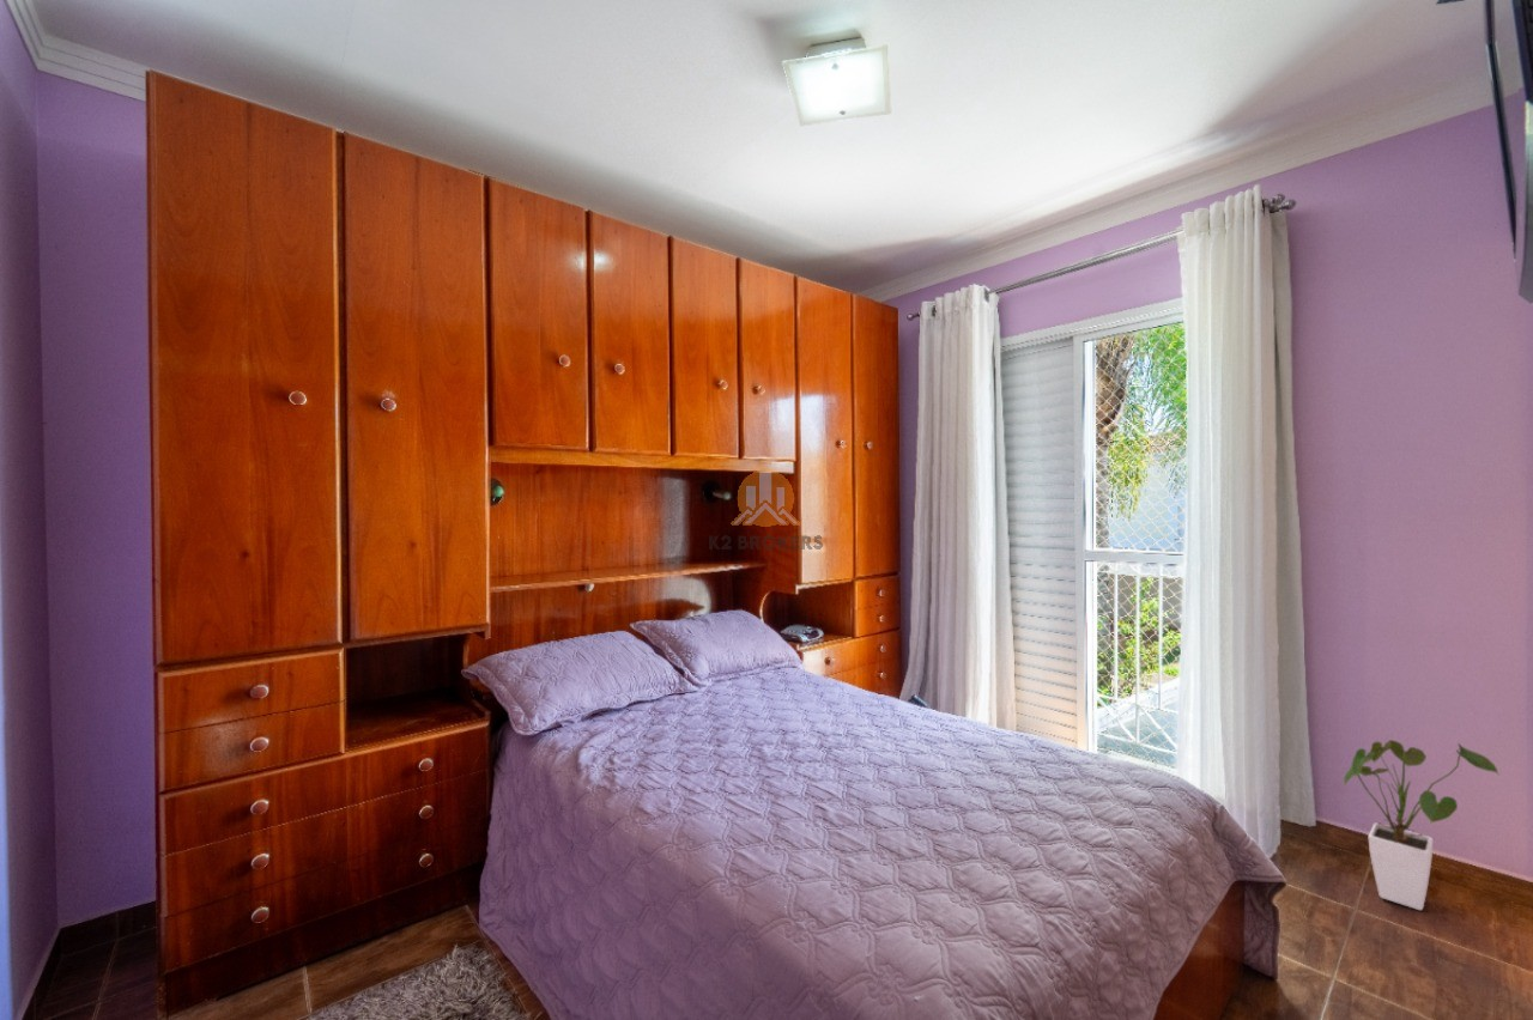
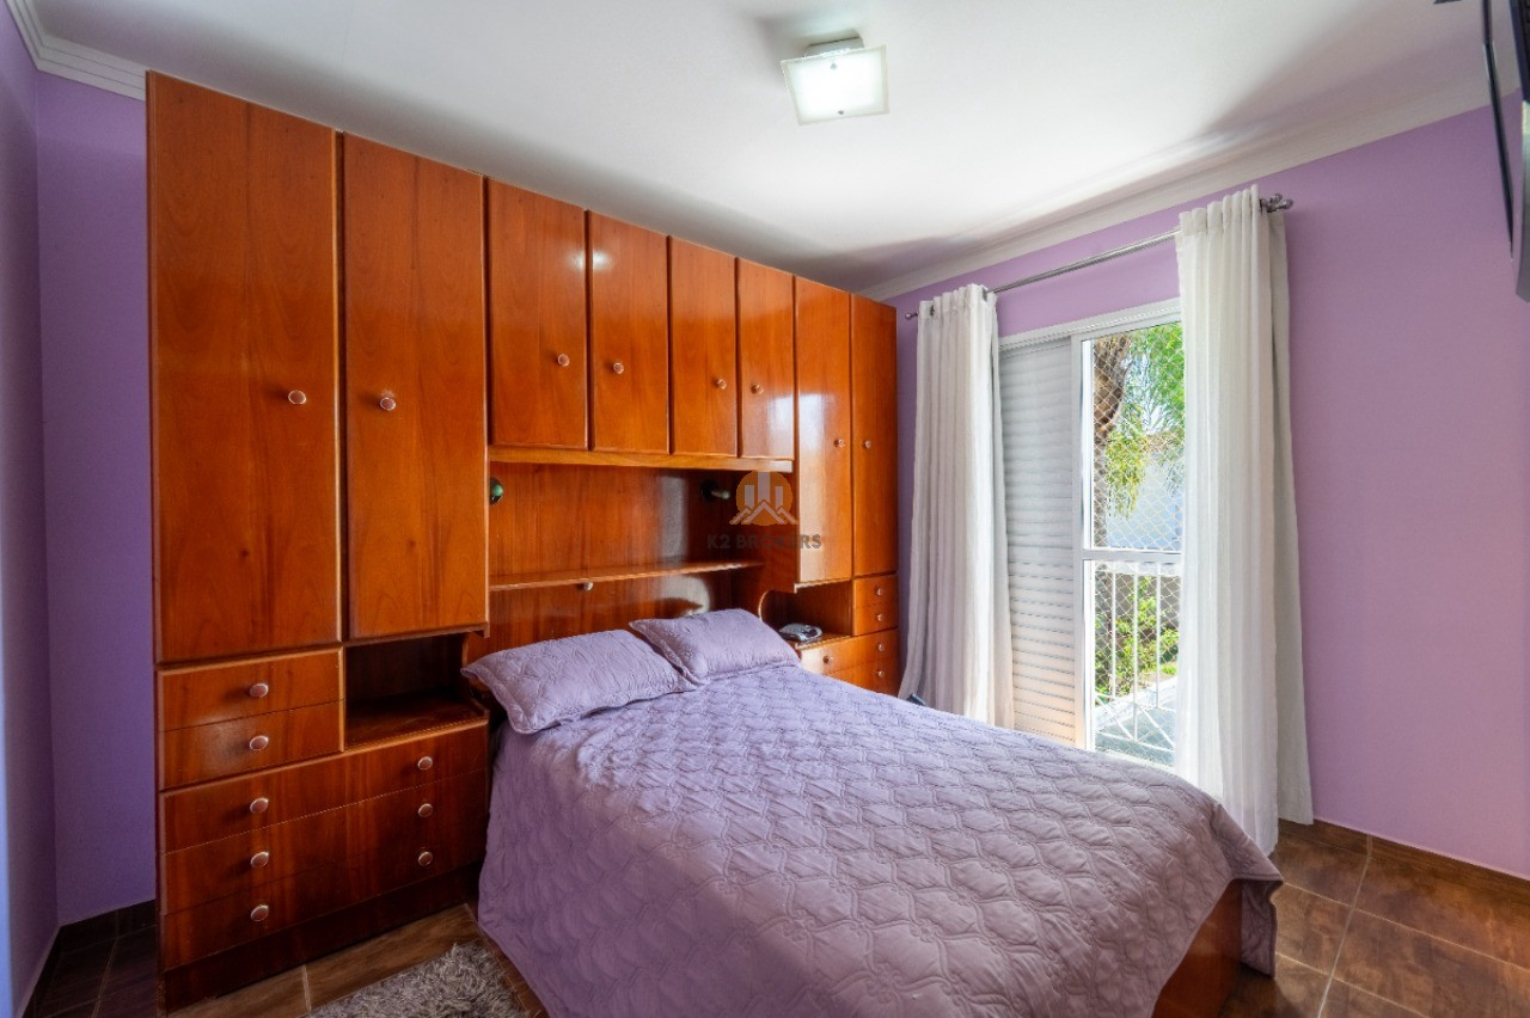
- house plant (1411, 821)
